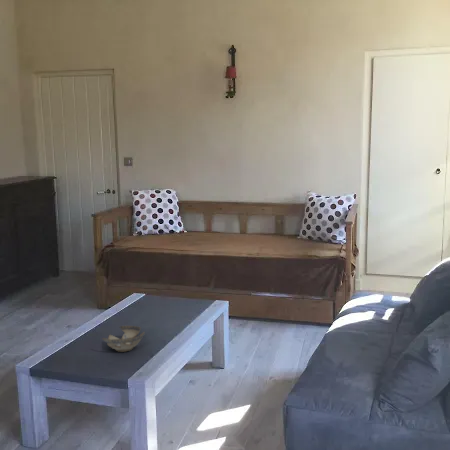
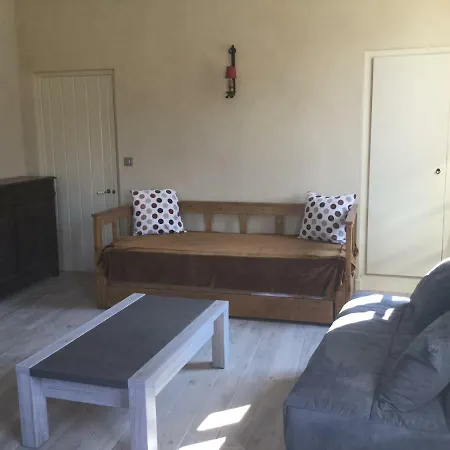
- decorative bowl (124, 340)
